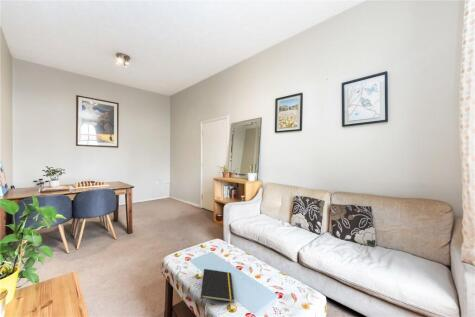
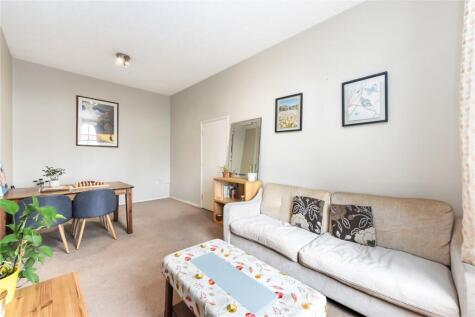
- notepad (217, 283)
